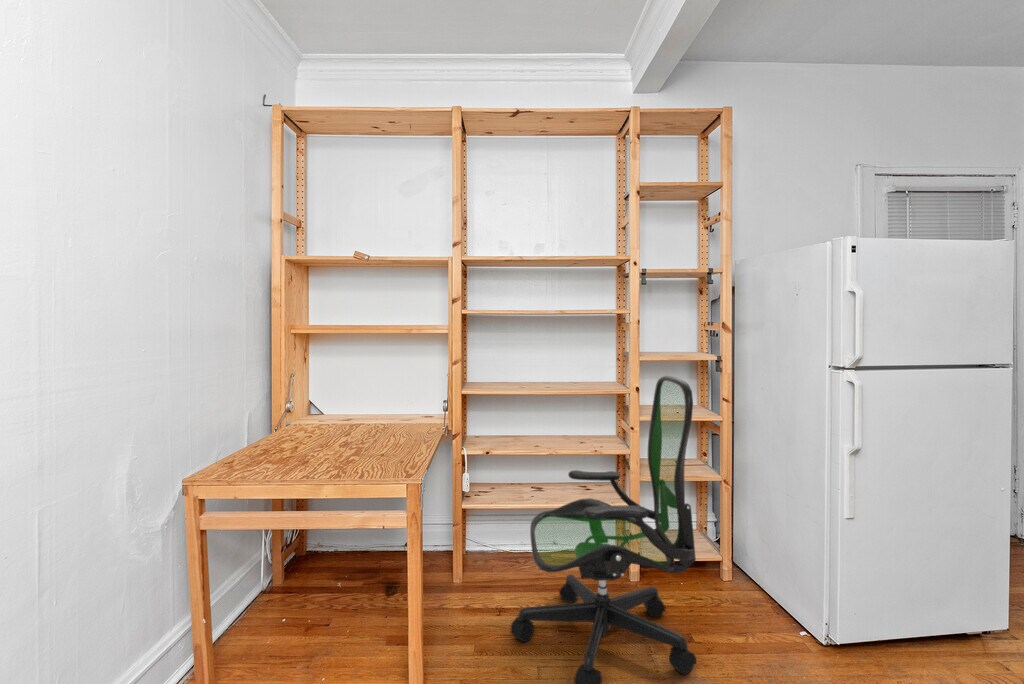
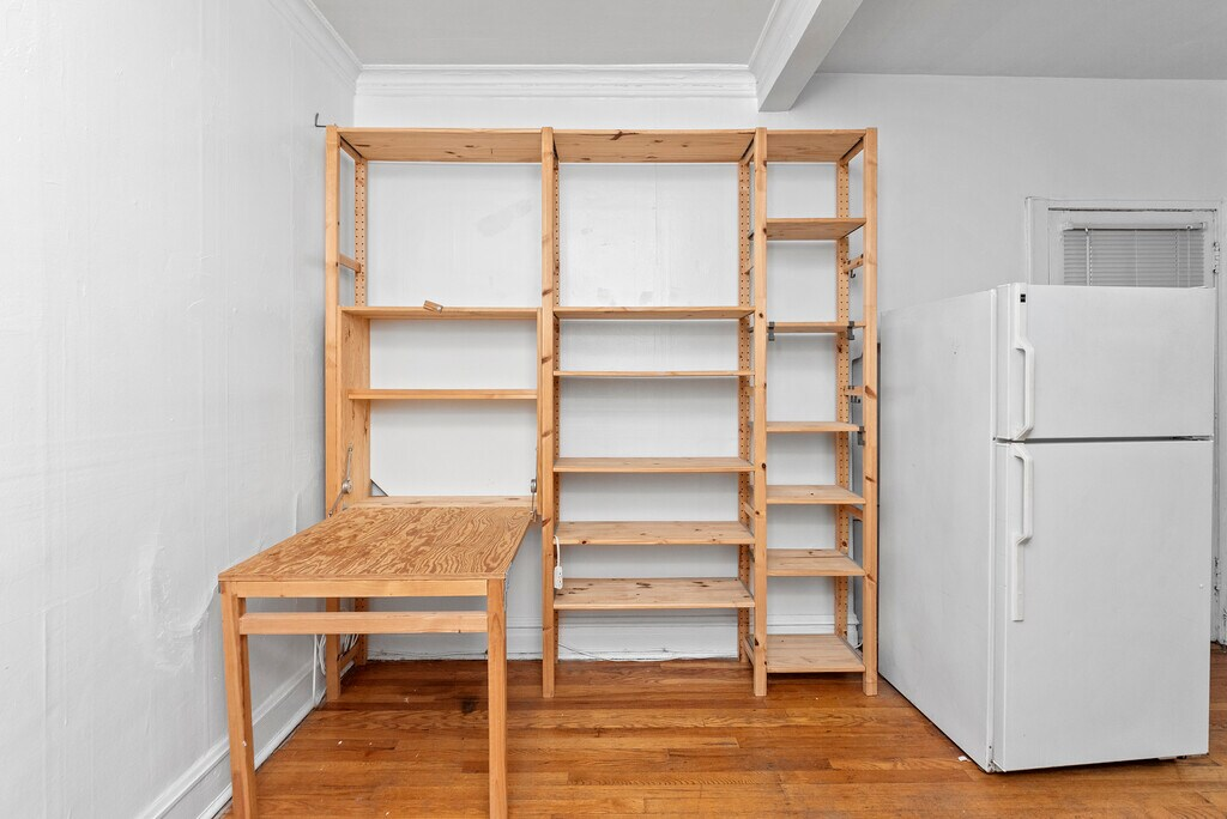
- office chair (595, 508)
